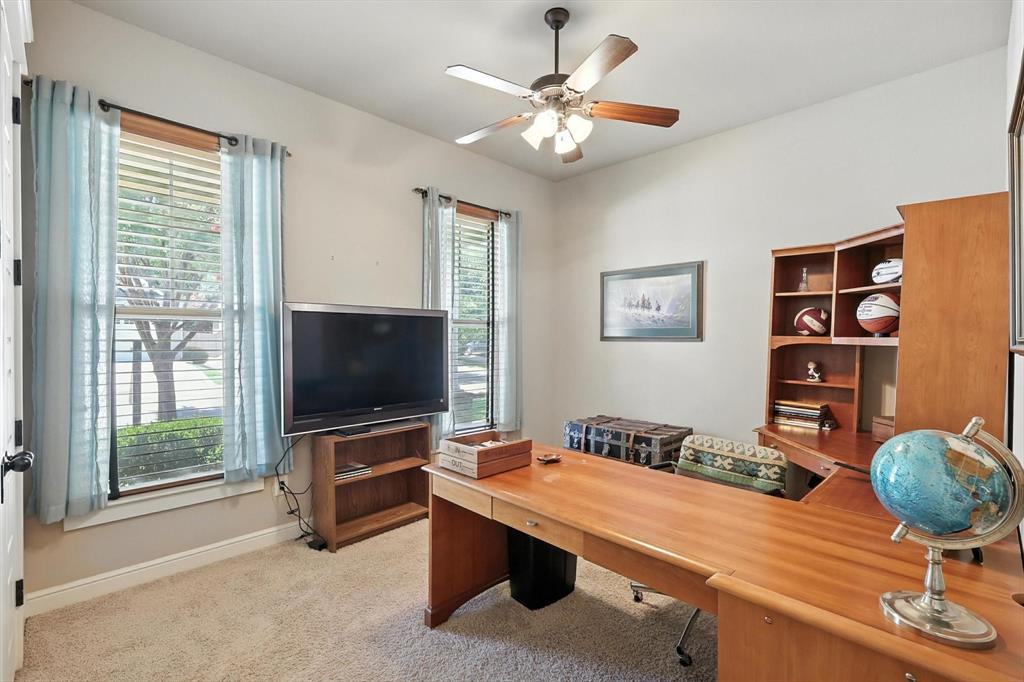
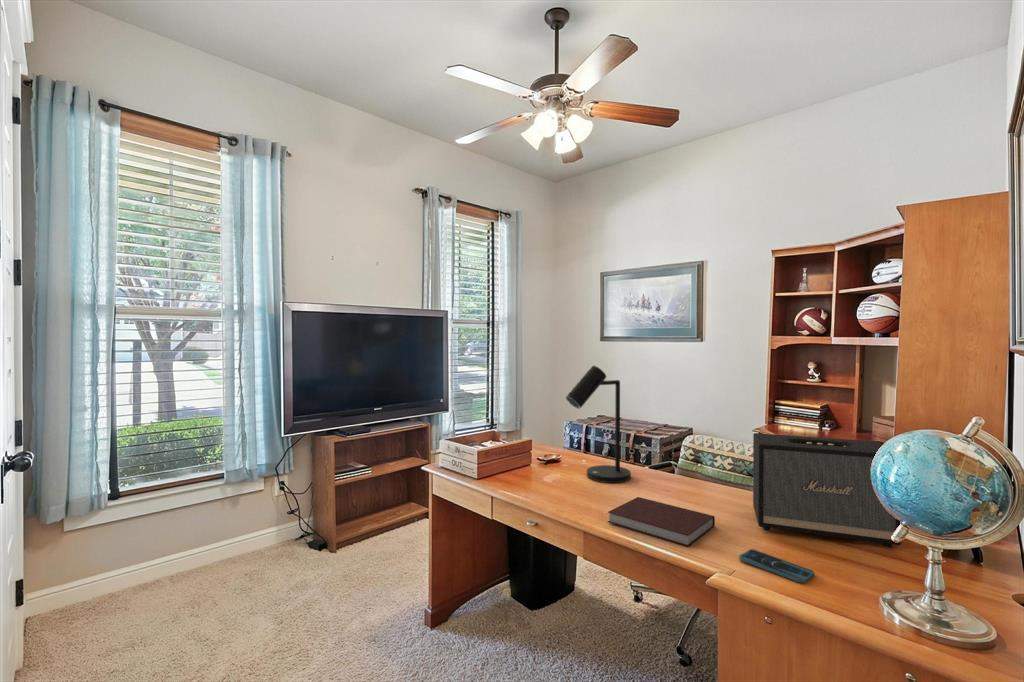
+ smartphone (775, 565)
+ desk lamp (615, 421)
+ notebook (660, 519)
+ speaker (819, 485)
